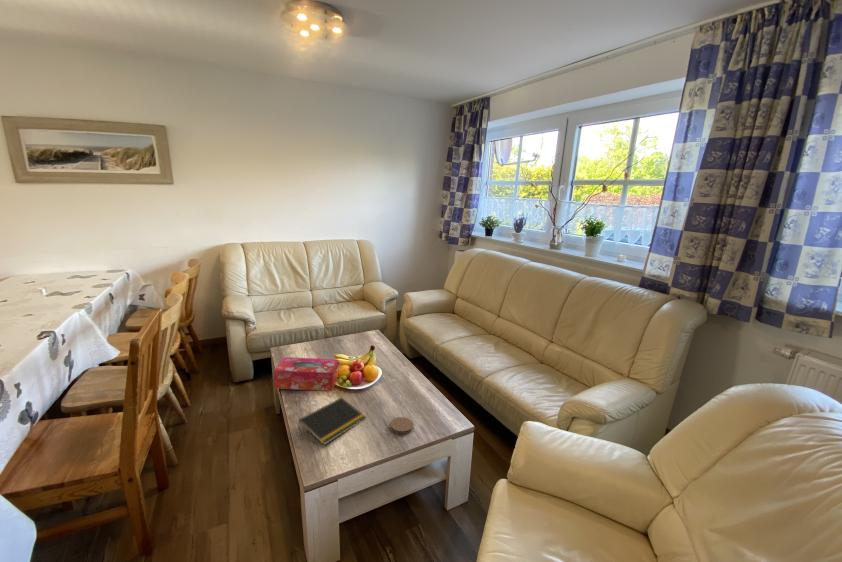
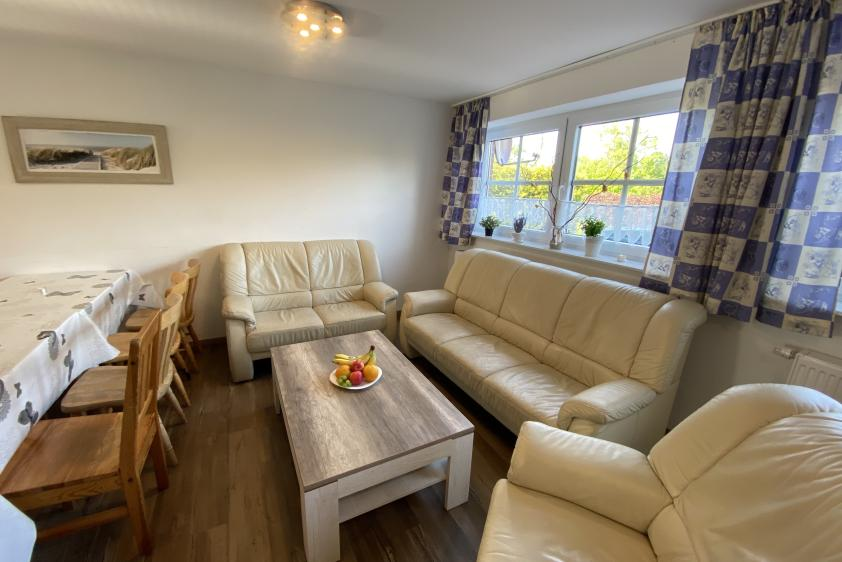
- notepad (333, 419)
- coaster (401, 425)
- tissue box (307, 373)
